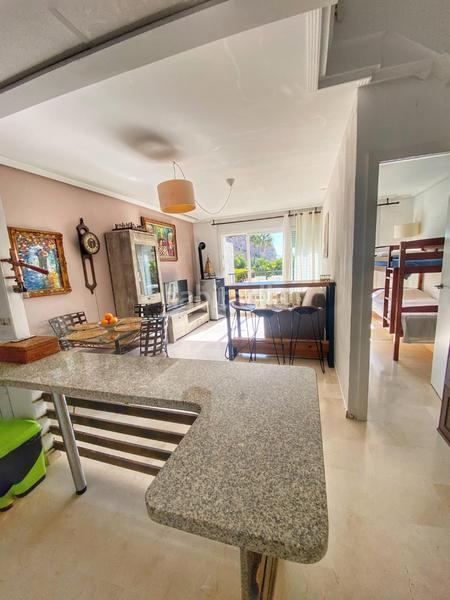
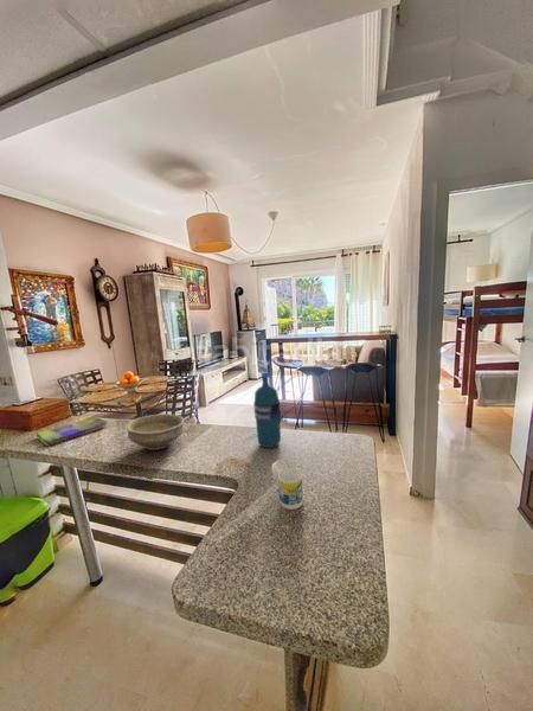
+ dish towel (73, 428)
+ bowl (158, 433)
+ cup (285, 481)
+ water bottle (266, 409)
